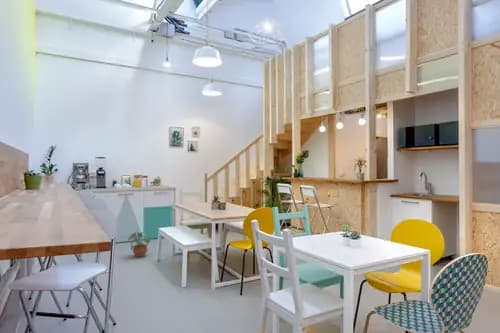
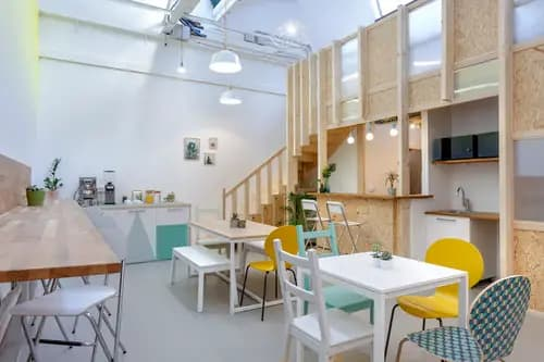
- potted plant (138, 242)
